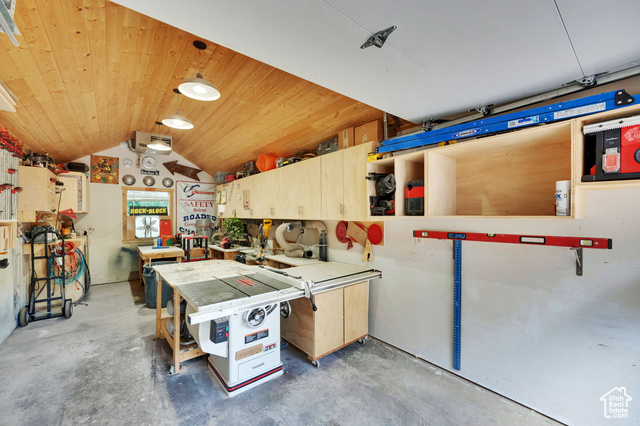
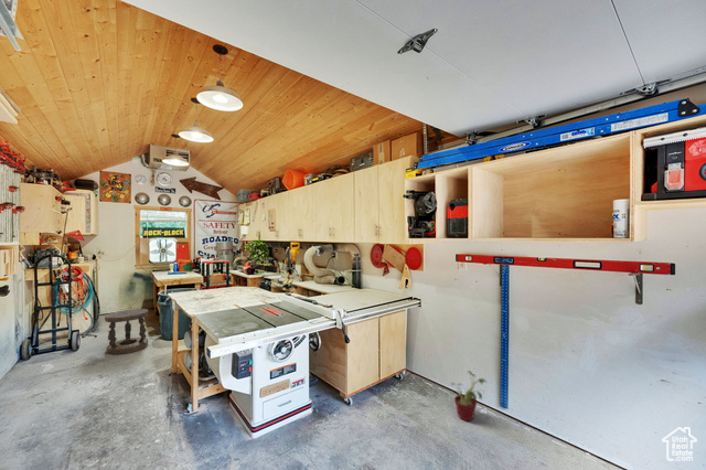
+ stool (127, 330)
+ potted plant (471, 392)
